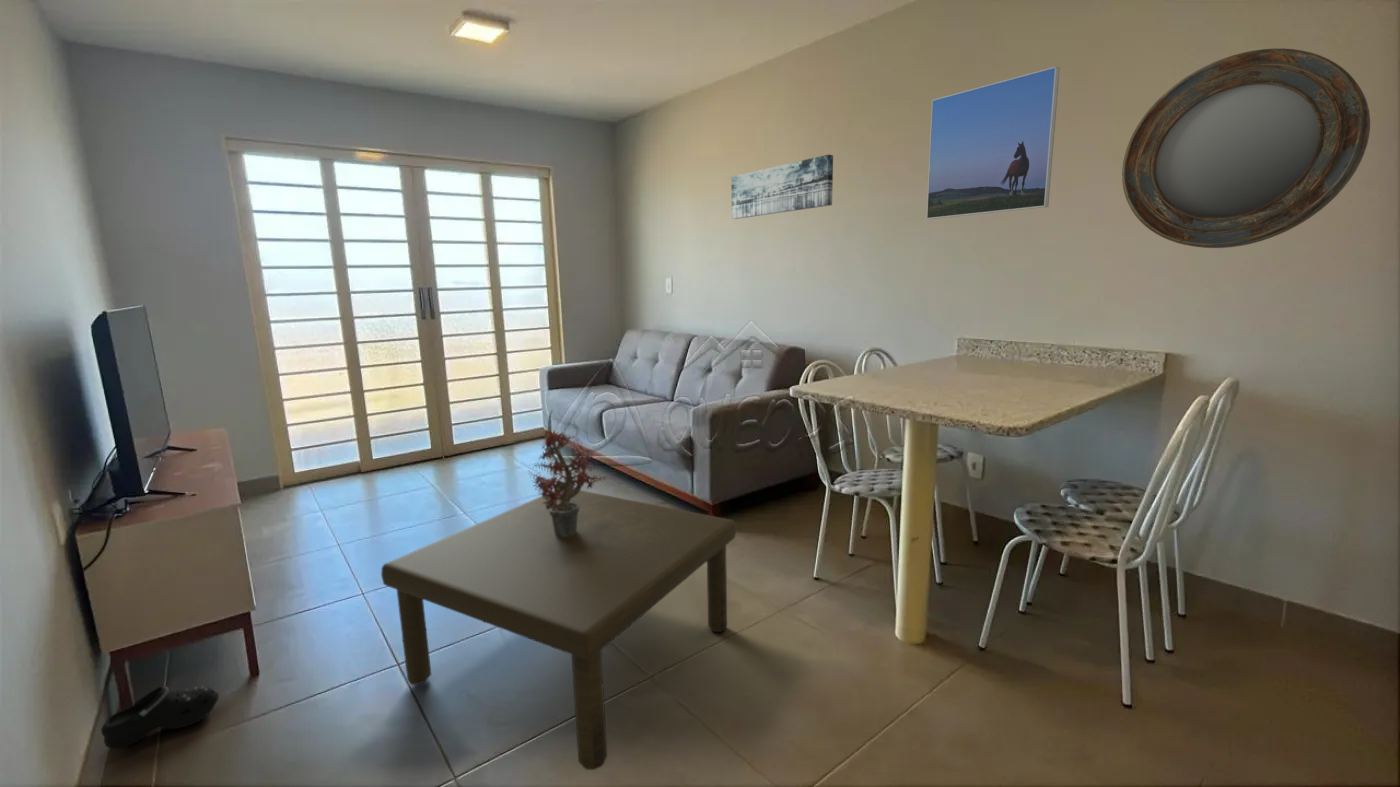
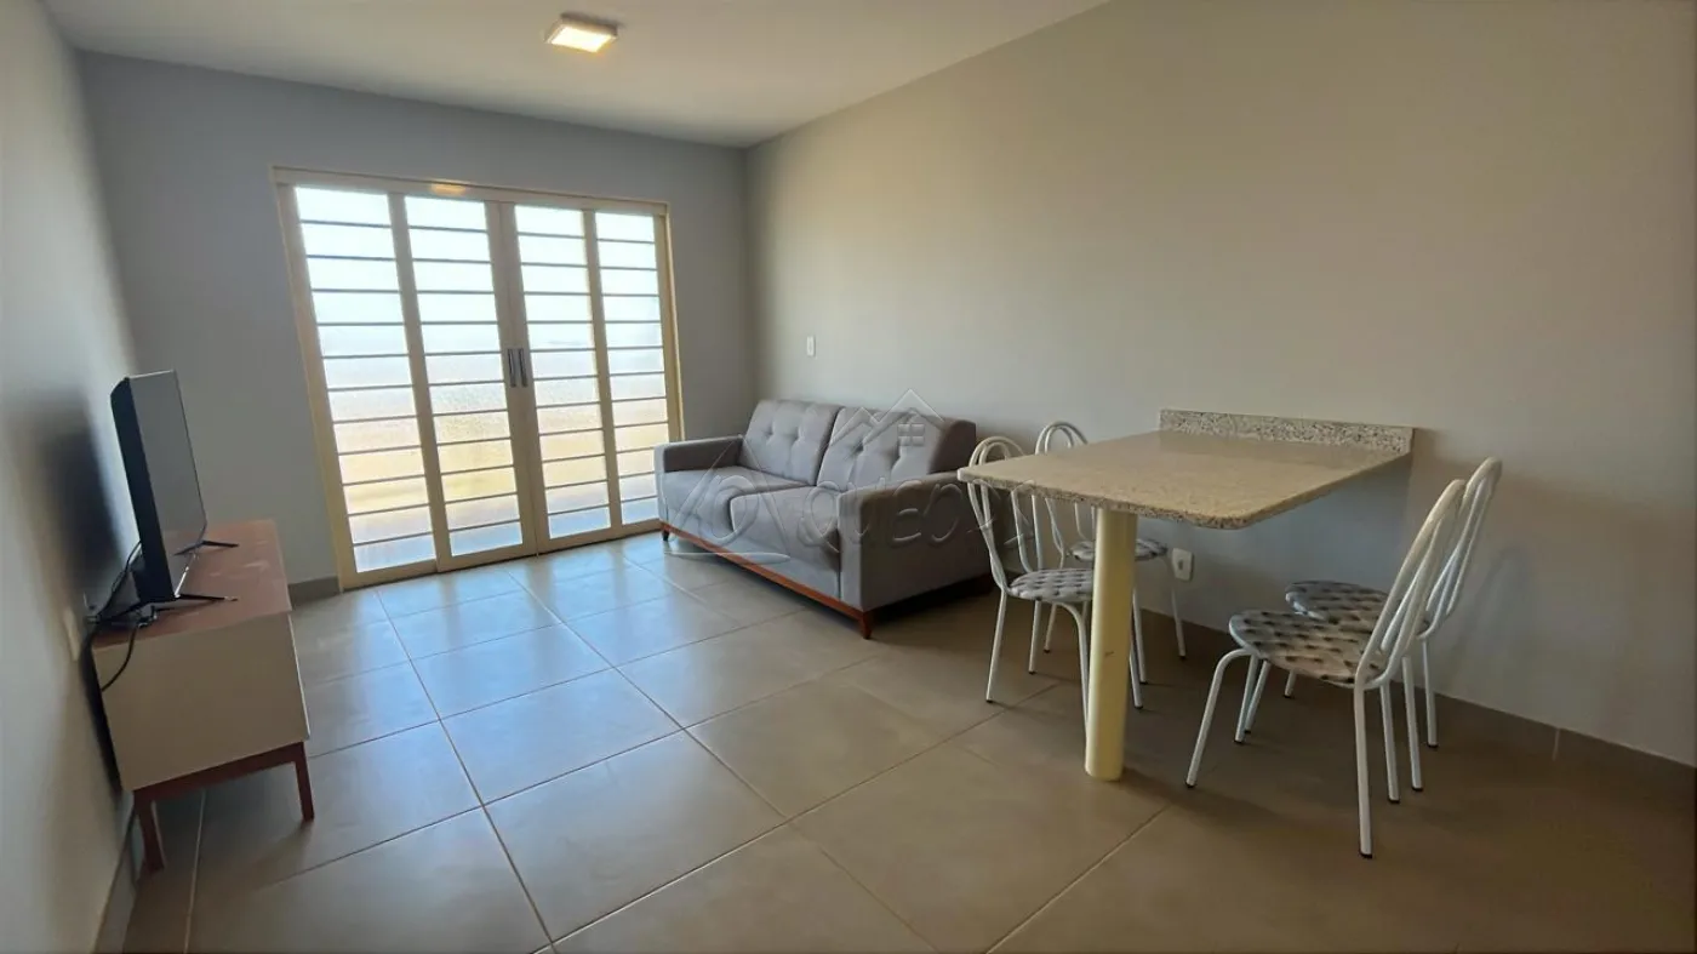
- potted plant (561, 471)
- wall art (778, 189)
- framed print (986, 150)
- coffee table (575, 598)
- home mirror (1231, 153)
- shoe (162, 708)
